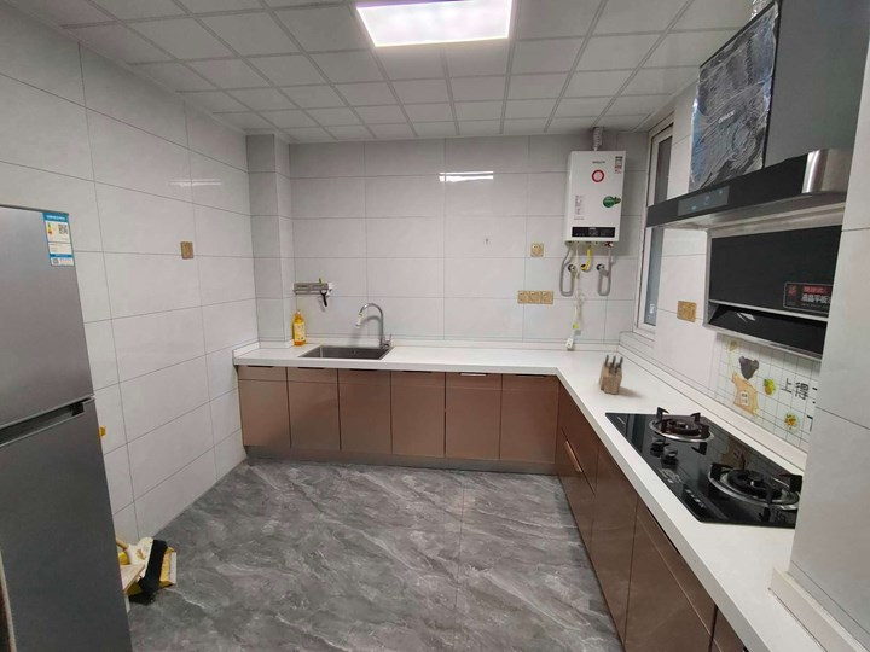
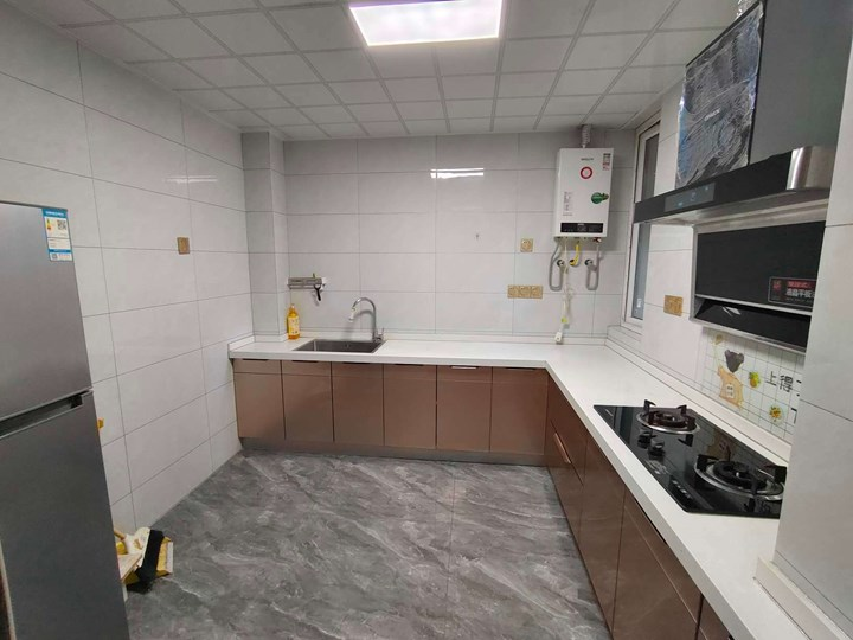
- knife block (610, 371)
